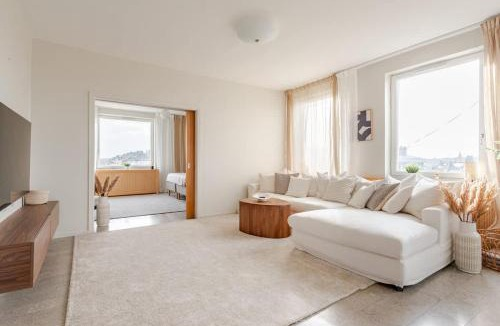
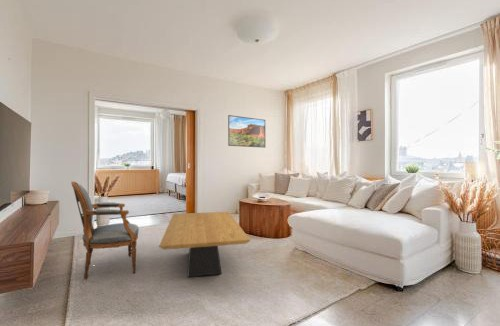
+ coffee table (203, 243)
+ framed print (247, 132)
+ armchair (106, 225)
